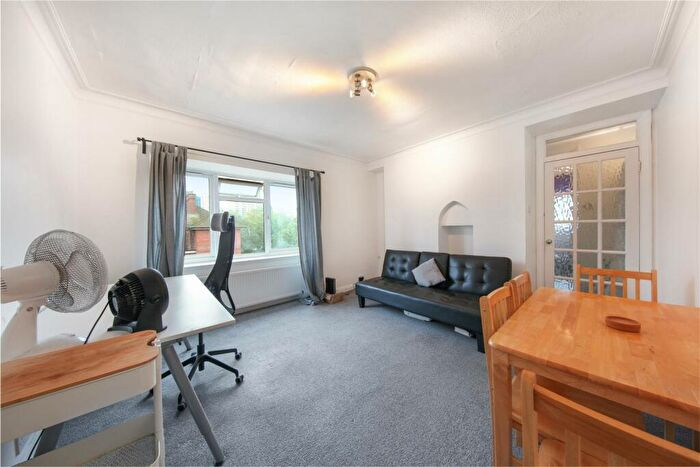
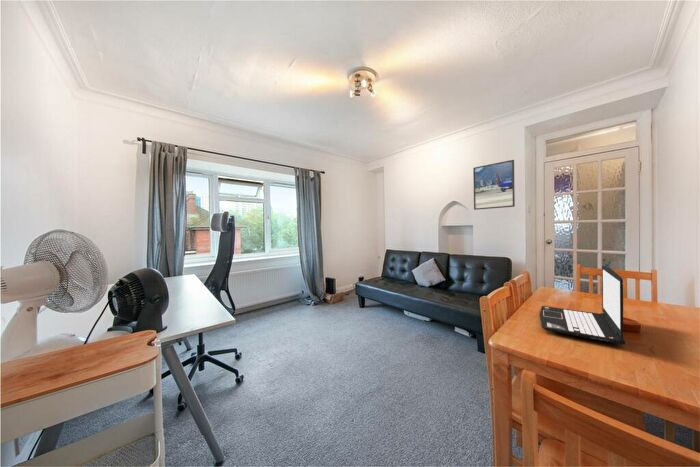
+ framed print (492, 186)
+ laptop (574, 310)
